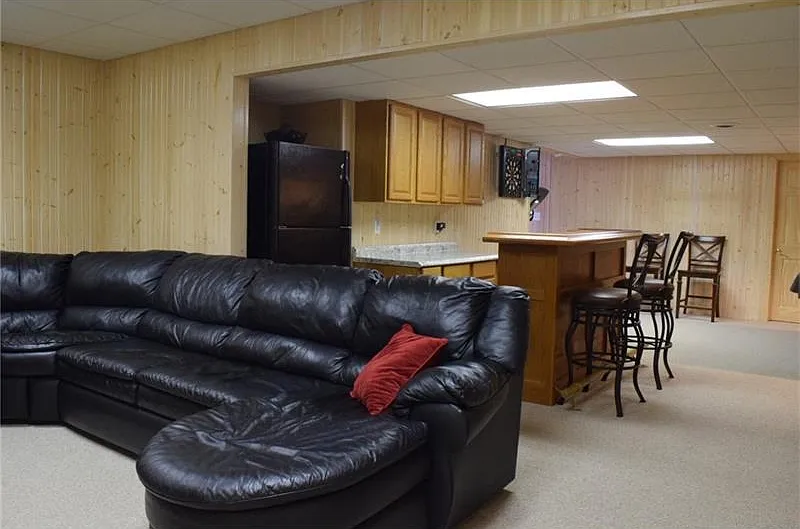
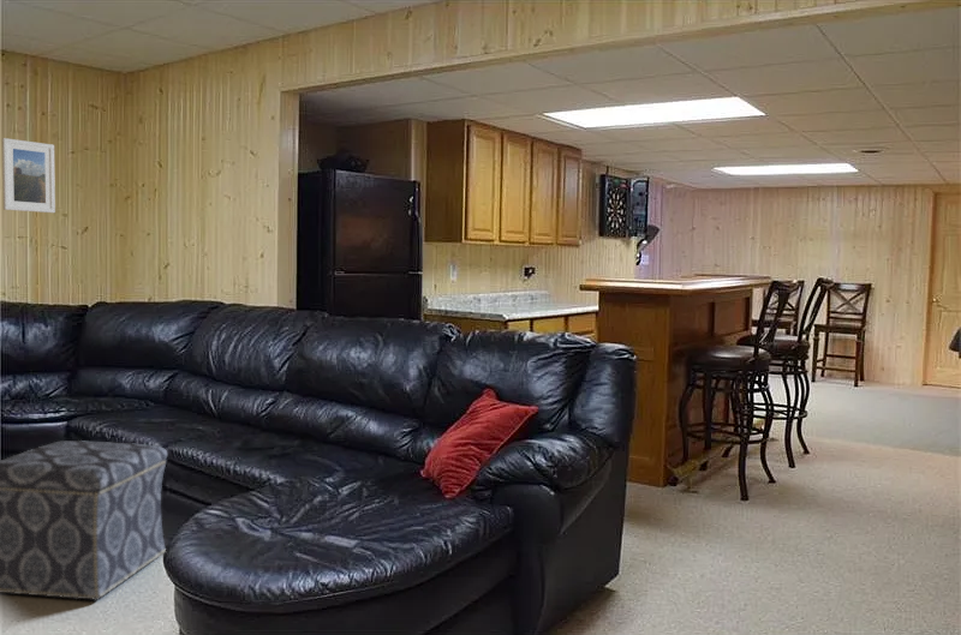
+ ottoman (76, 511)
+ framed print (29, 176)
